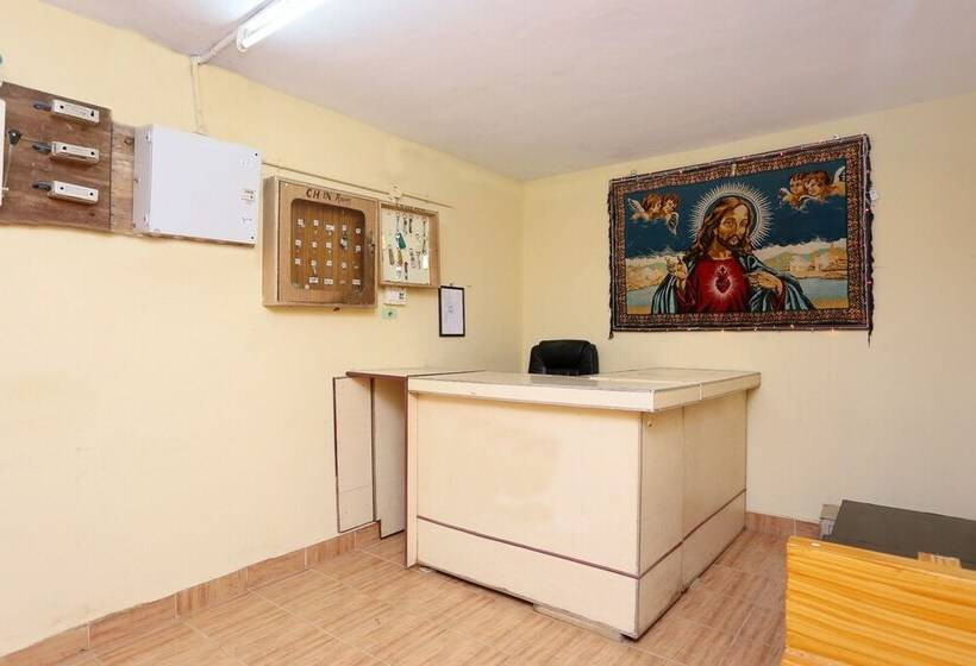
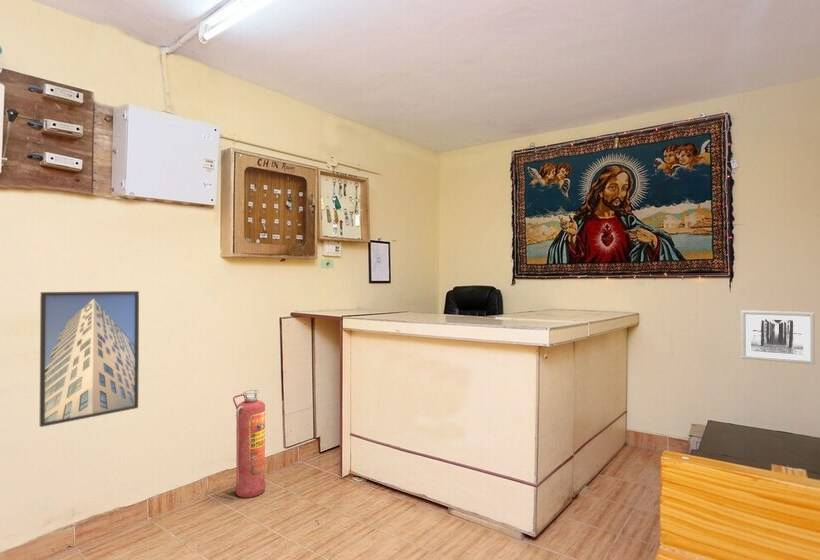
+ fire extinguisher (247, 441)
+ wall art (776, 336)
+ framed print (92, 354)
